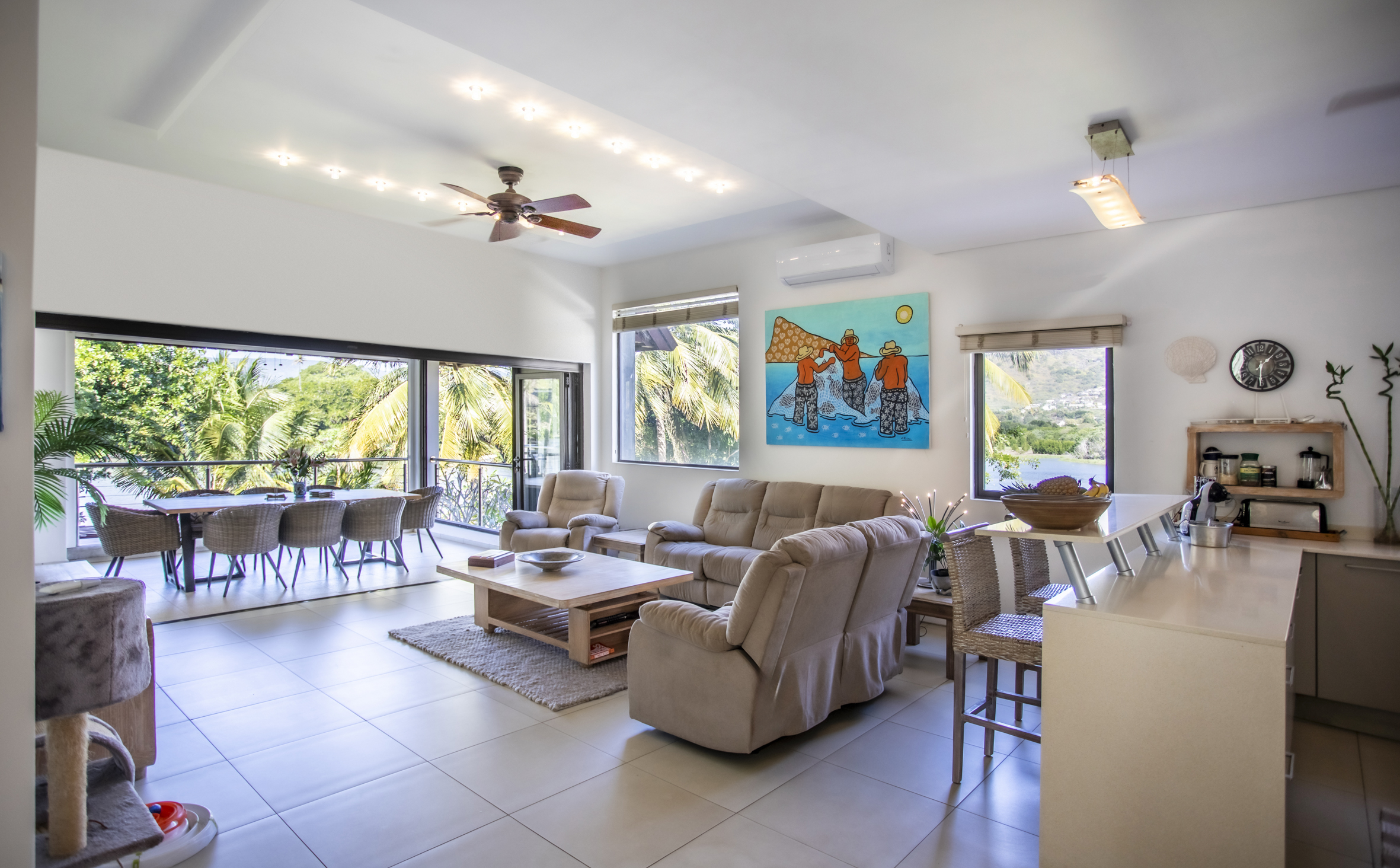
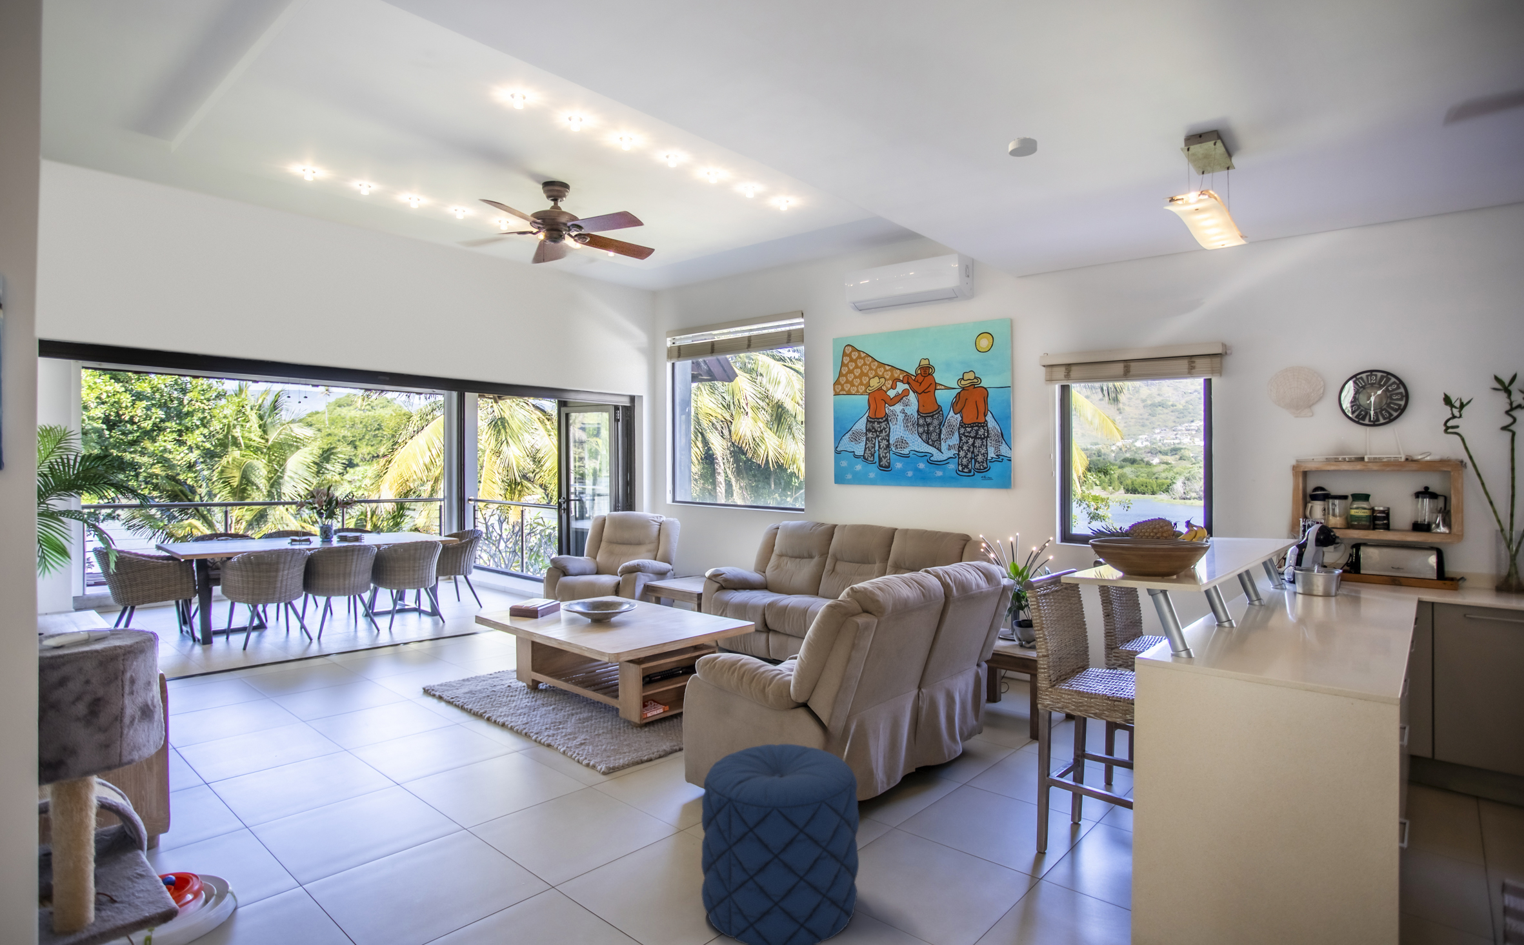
+ pouf (781, 833)
+ smoke detector (1022, 145)
